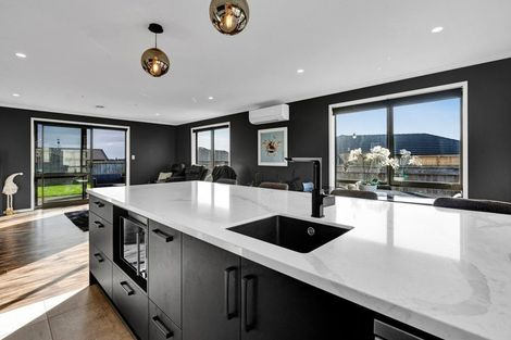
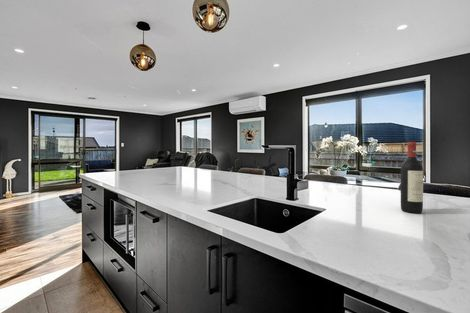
+ wine bottle (411, 176)
